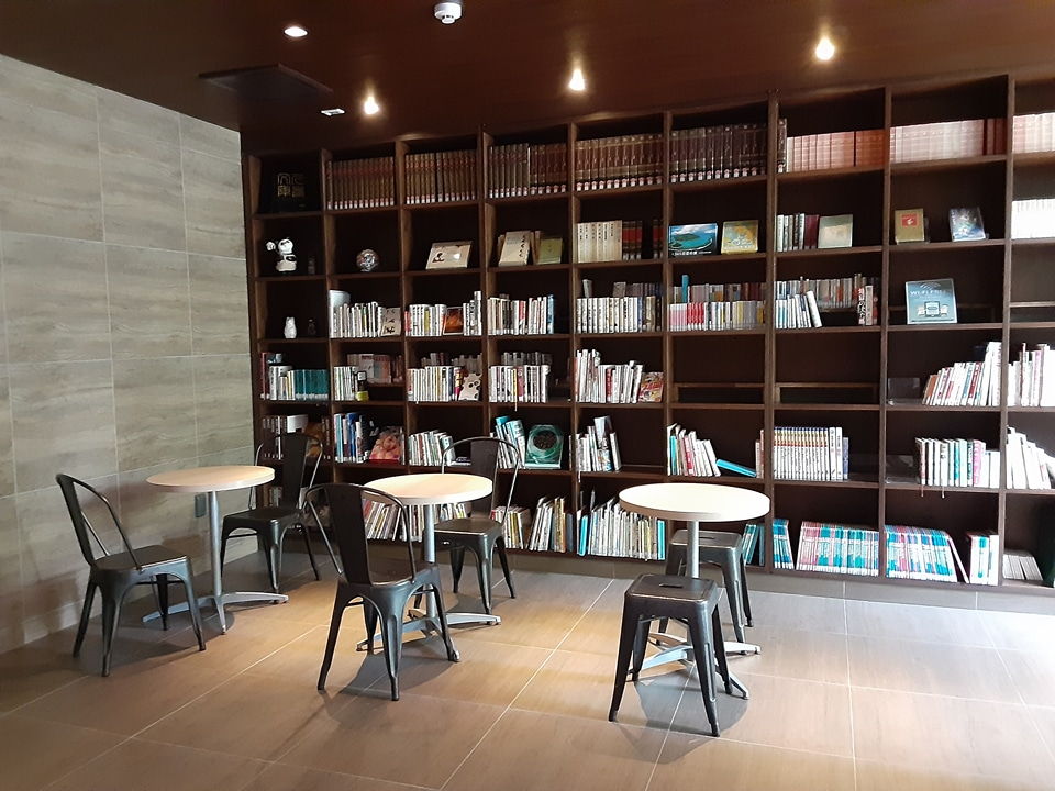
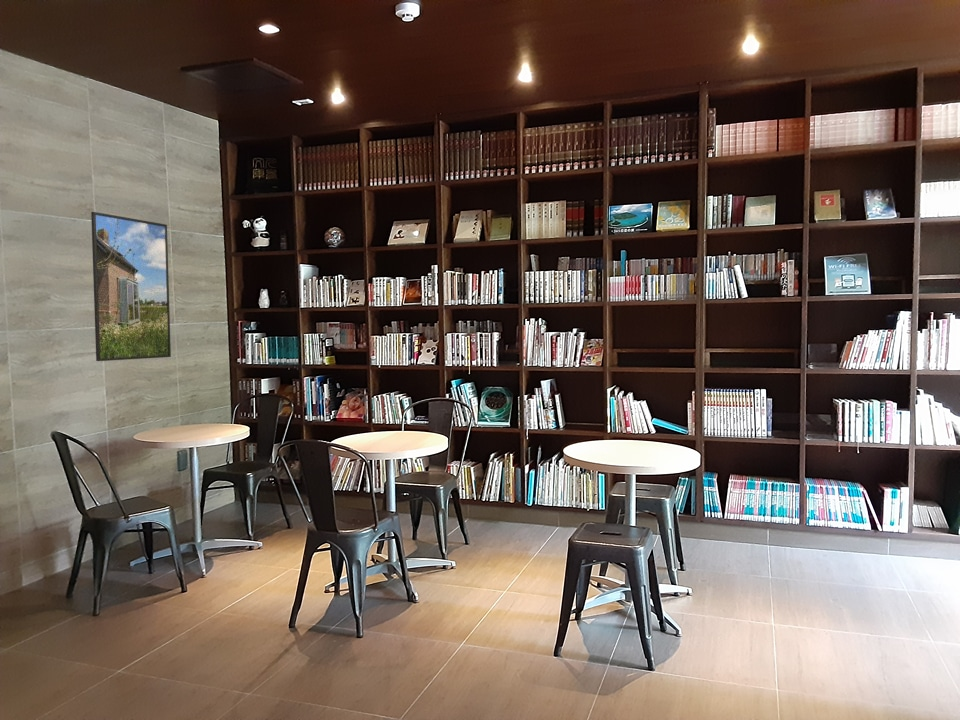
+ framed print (133, 289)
